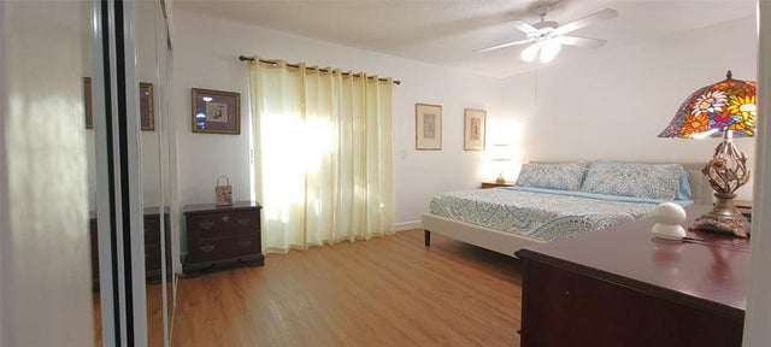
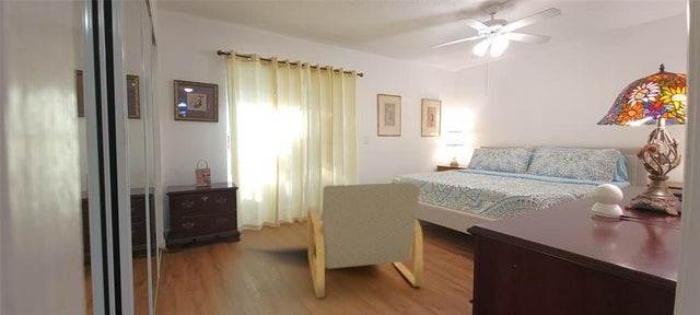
+ armchair (359, 225)
